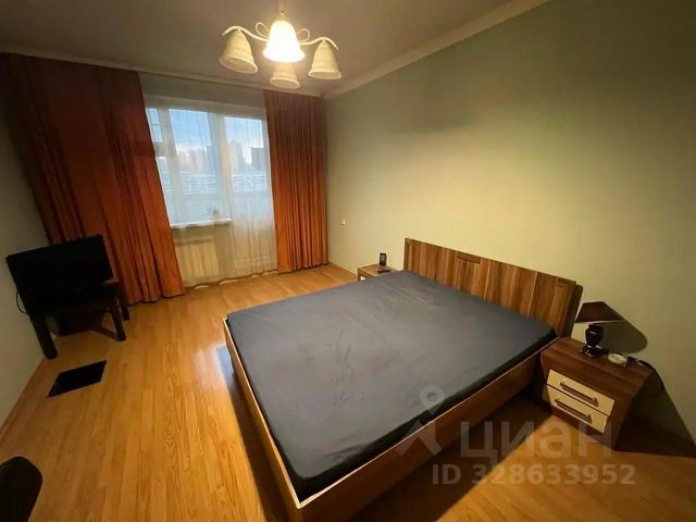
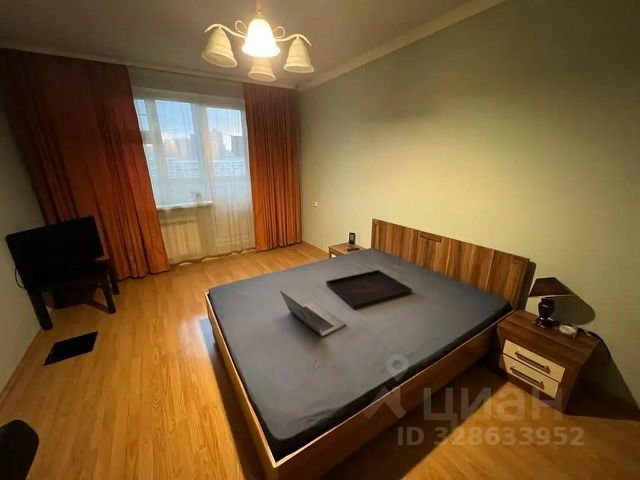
+ laptop (312, 307)
+ serving tray (367, 287)
